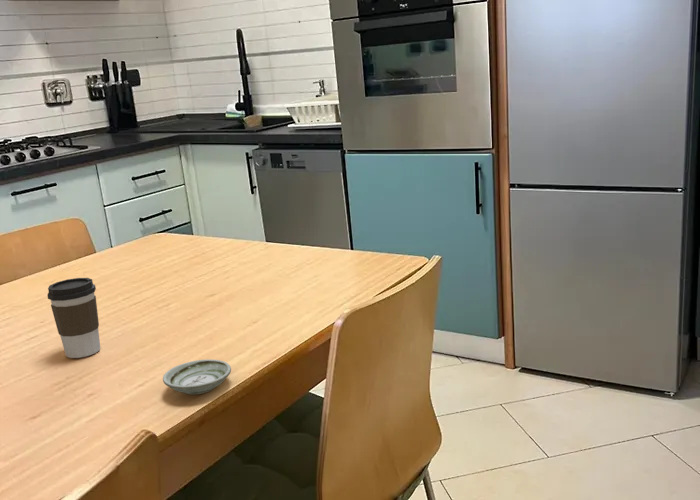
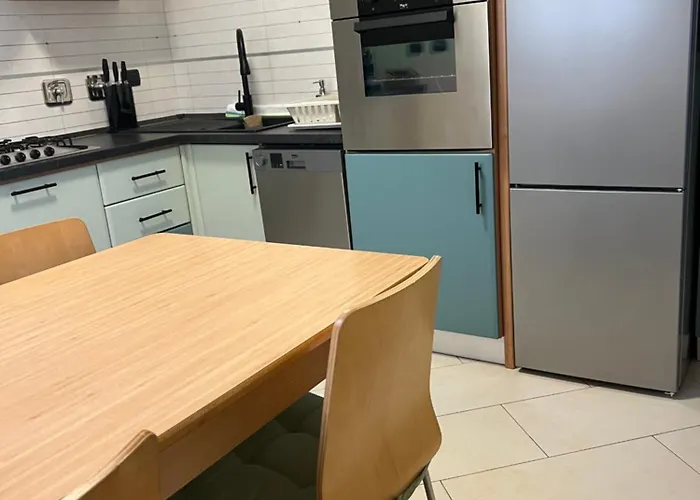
- saucer (198, 379)
- coffee cup (76, 318)
